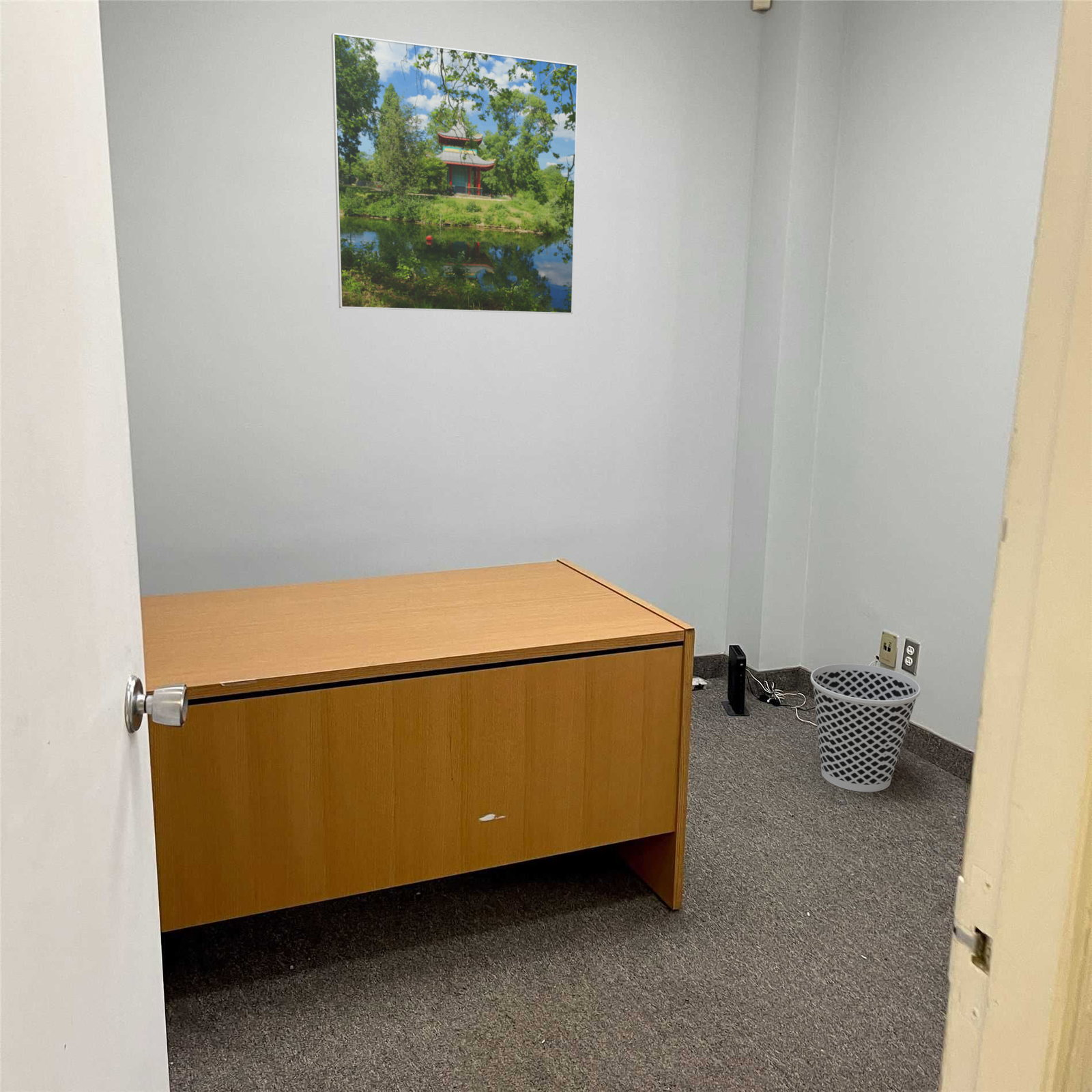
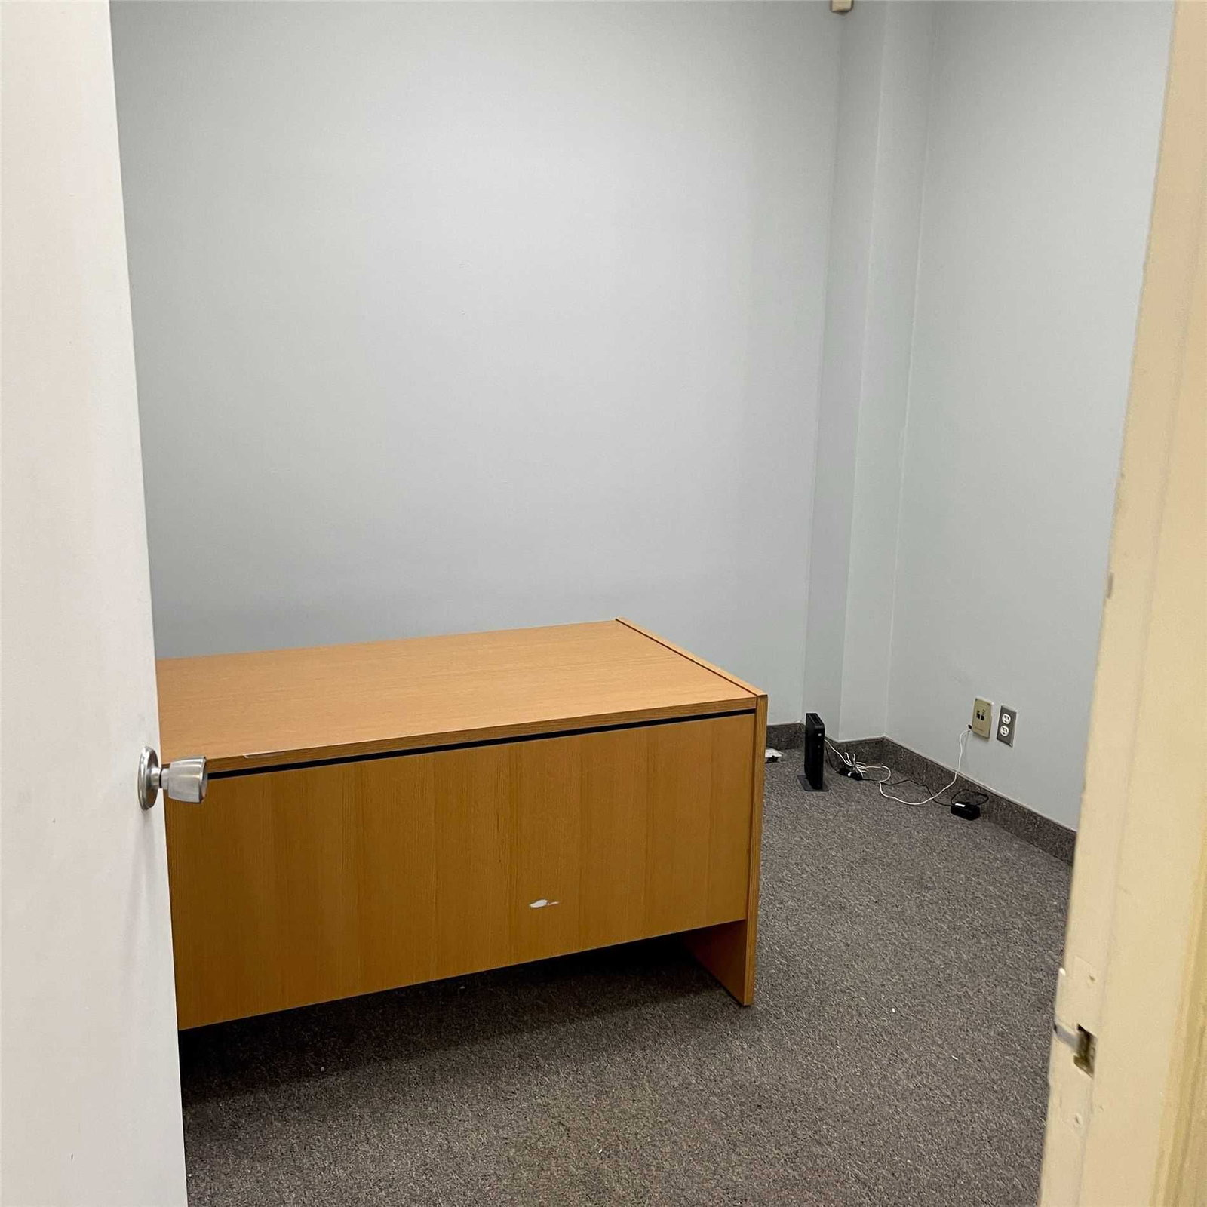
- wastebasket (860, 729)
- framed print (460, 184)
